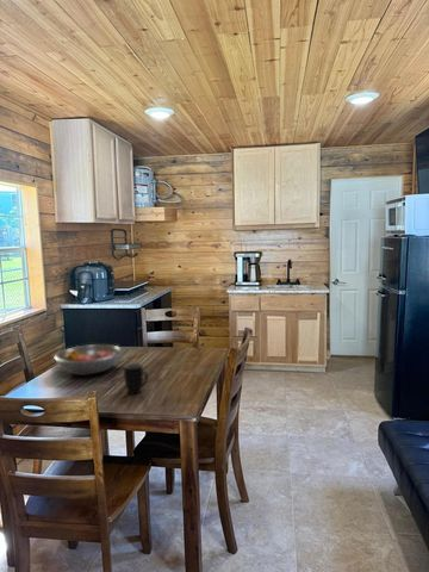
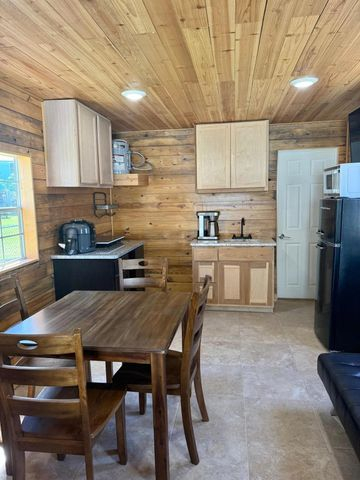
- mug (137, 379)
- fruit bowl (88, 359)
